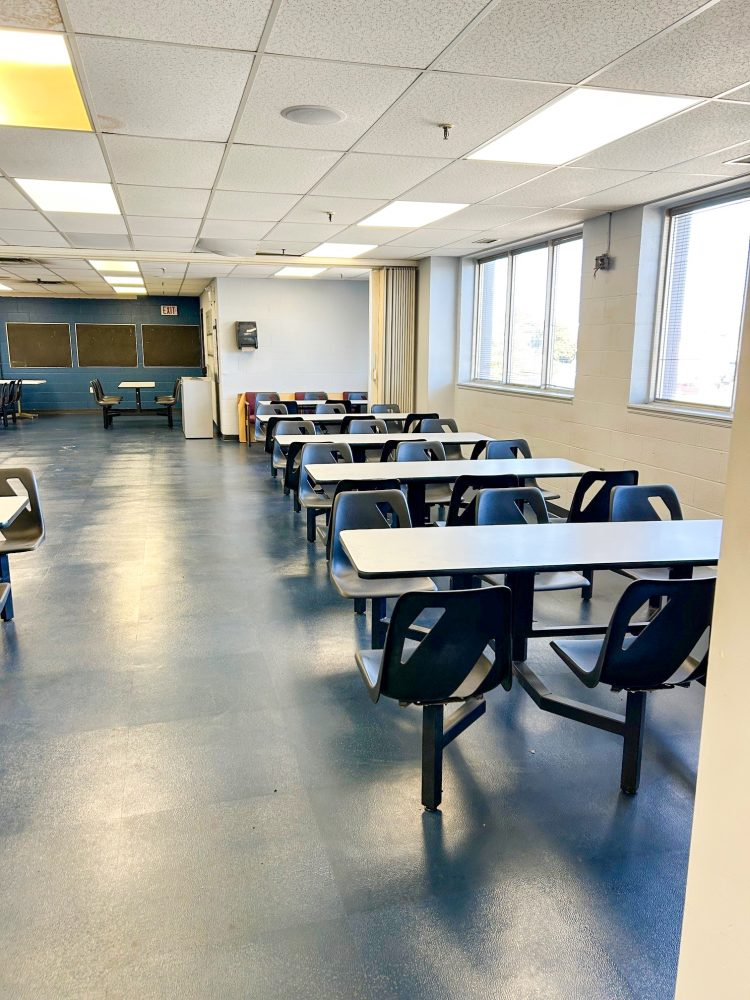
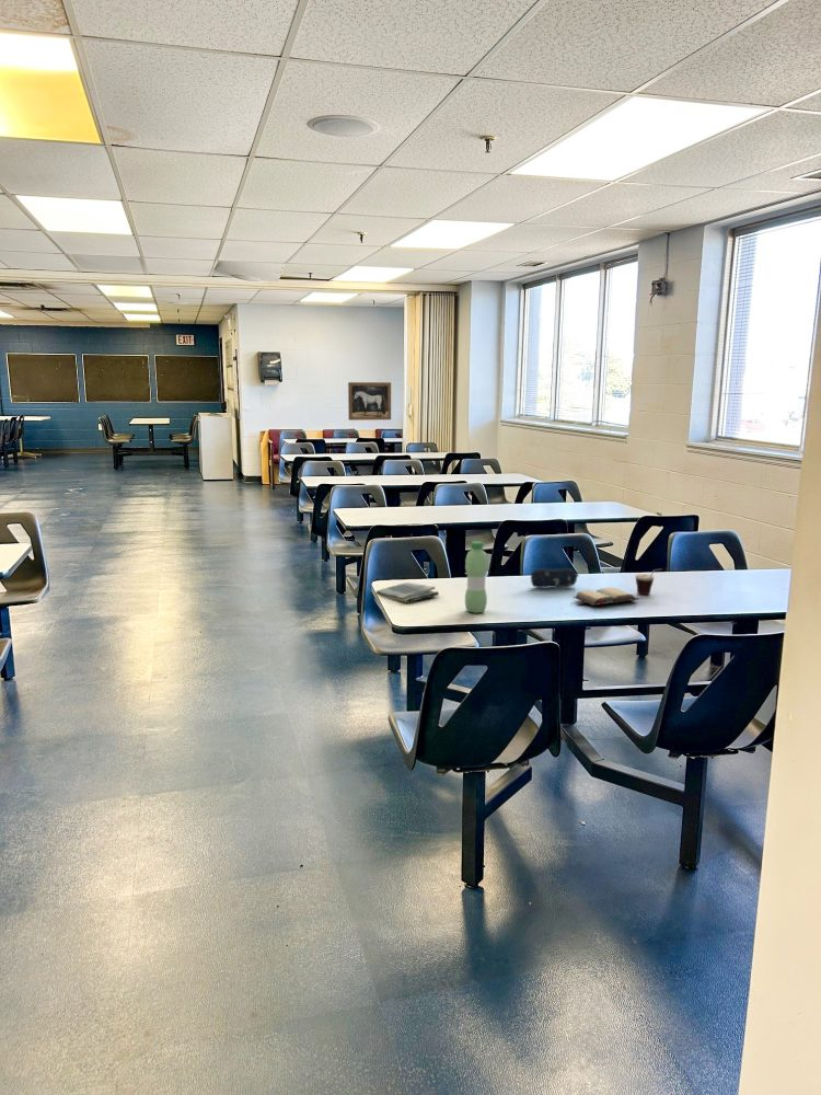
+ hardback book (605, 597)
+ pencil case (553, 577)
+ cup (649, 580)
+ wall art (369, 401)
+ dish towel (407, 591)
+ water bottle (476, 576)
